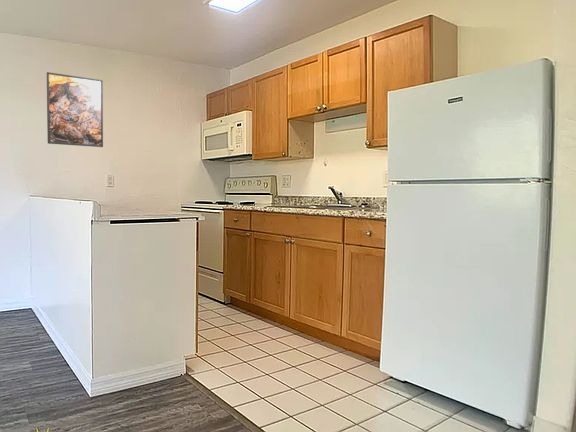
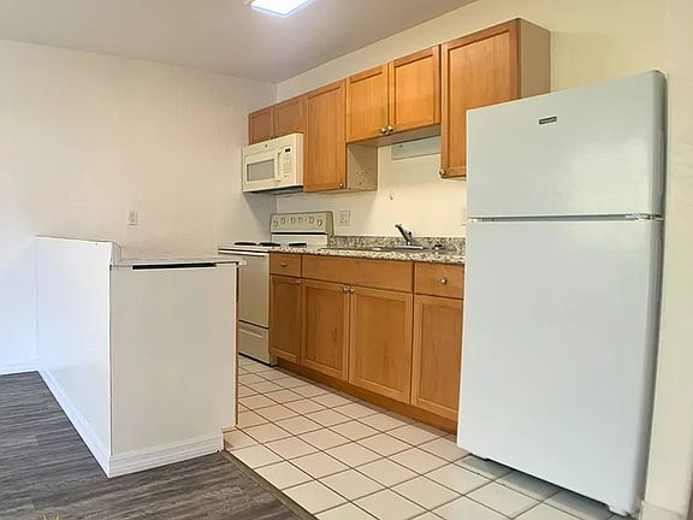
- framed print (75, 111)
